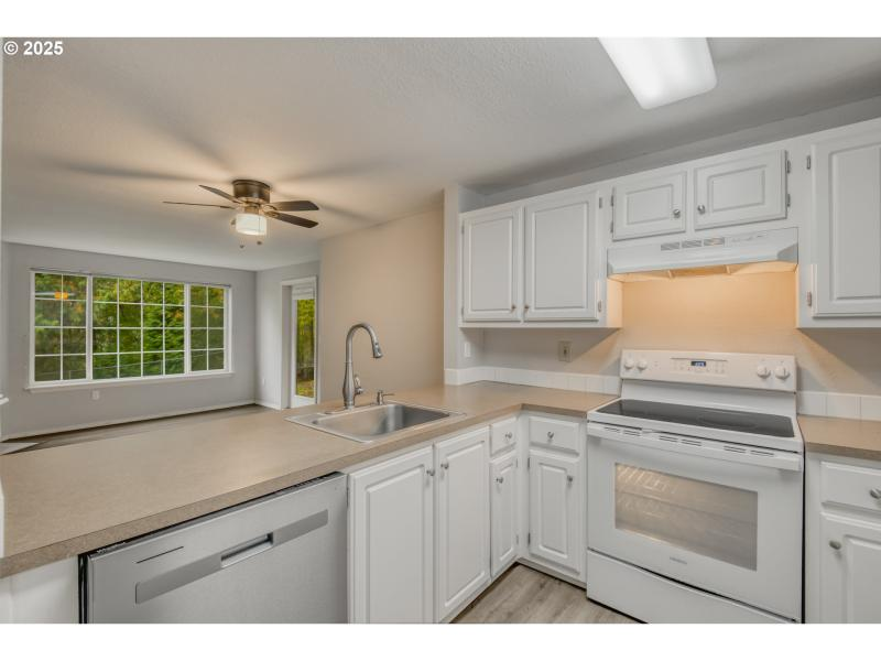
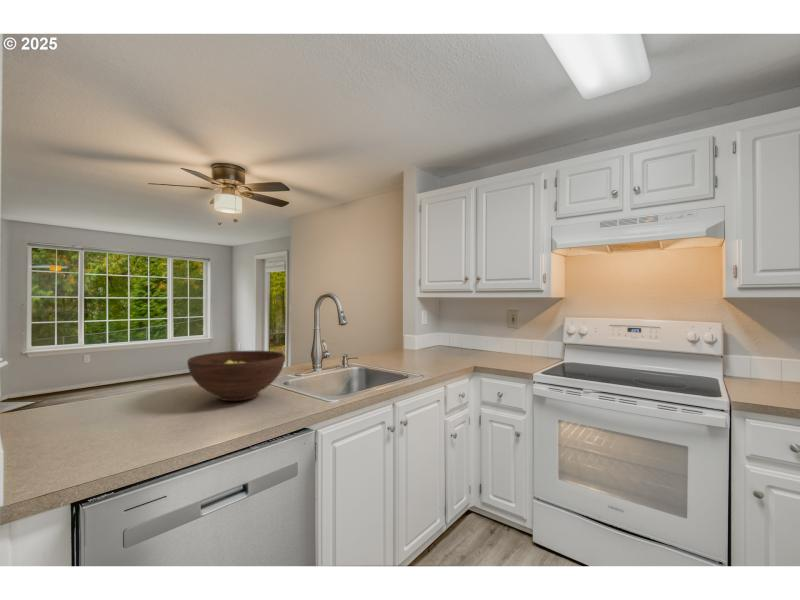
+ fruit bowl (238, 377)
